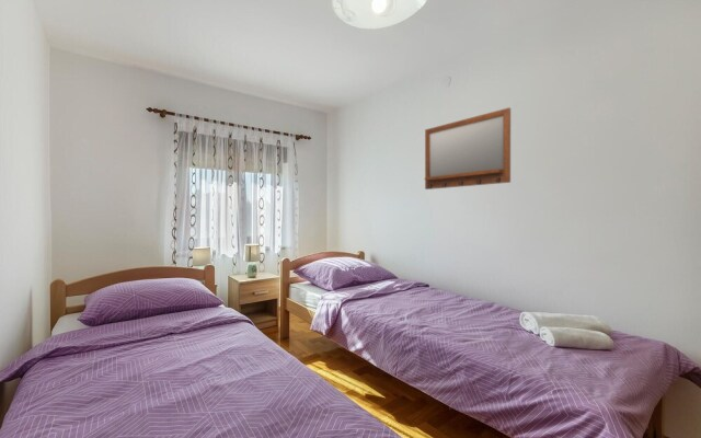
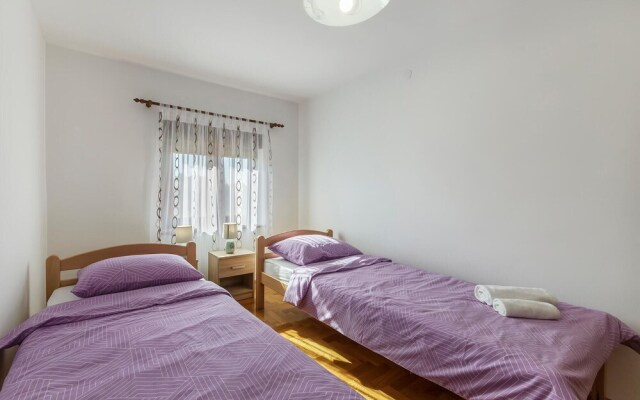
- home mirror (460, 152)
